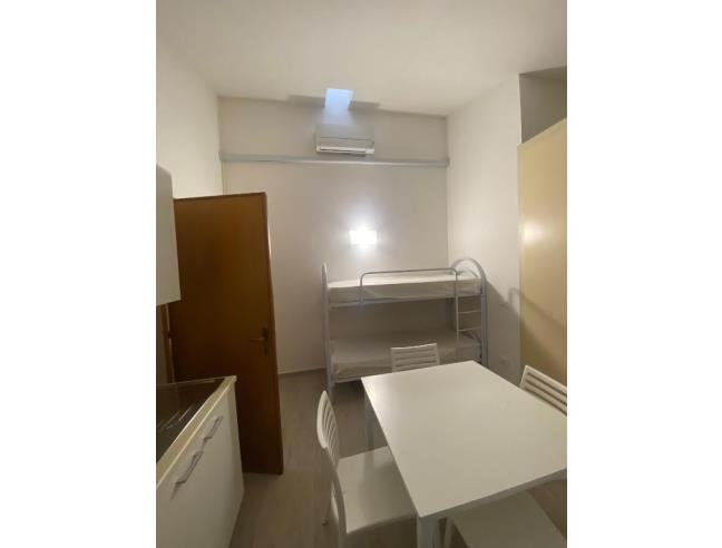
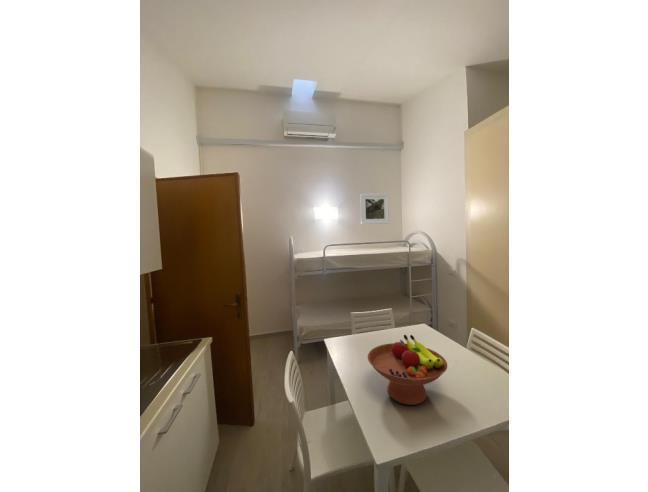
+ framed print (374, 209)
+ fruit bowl (405, 369)
